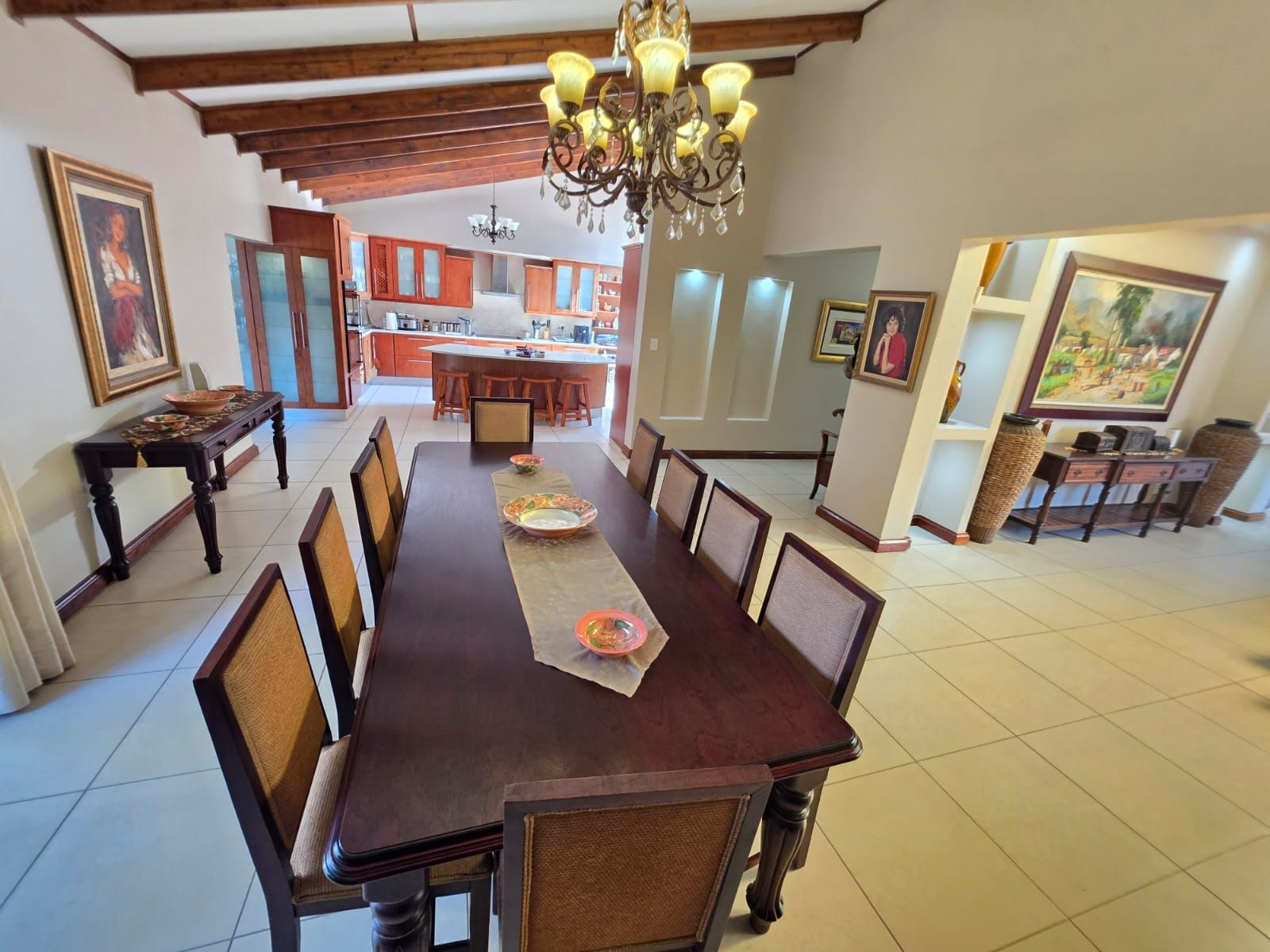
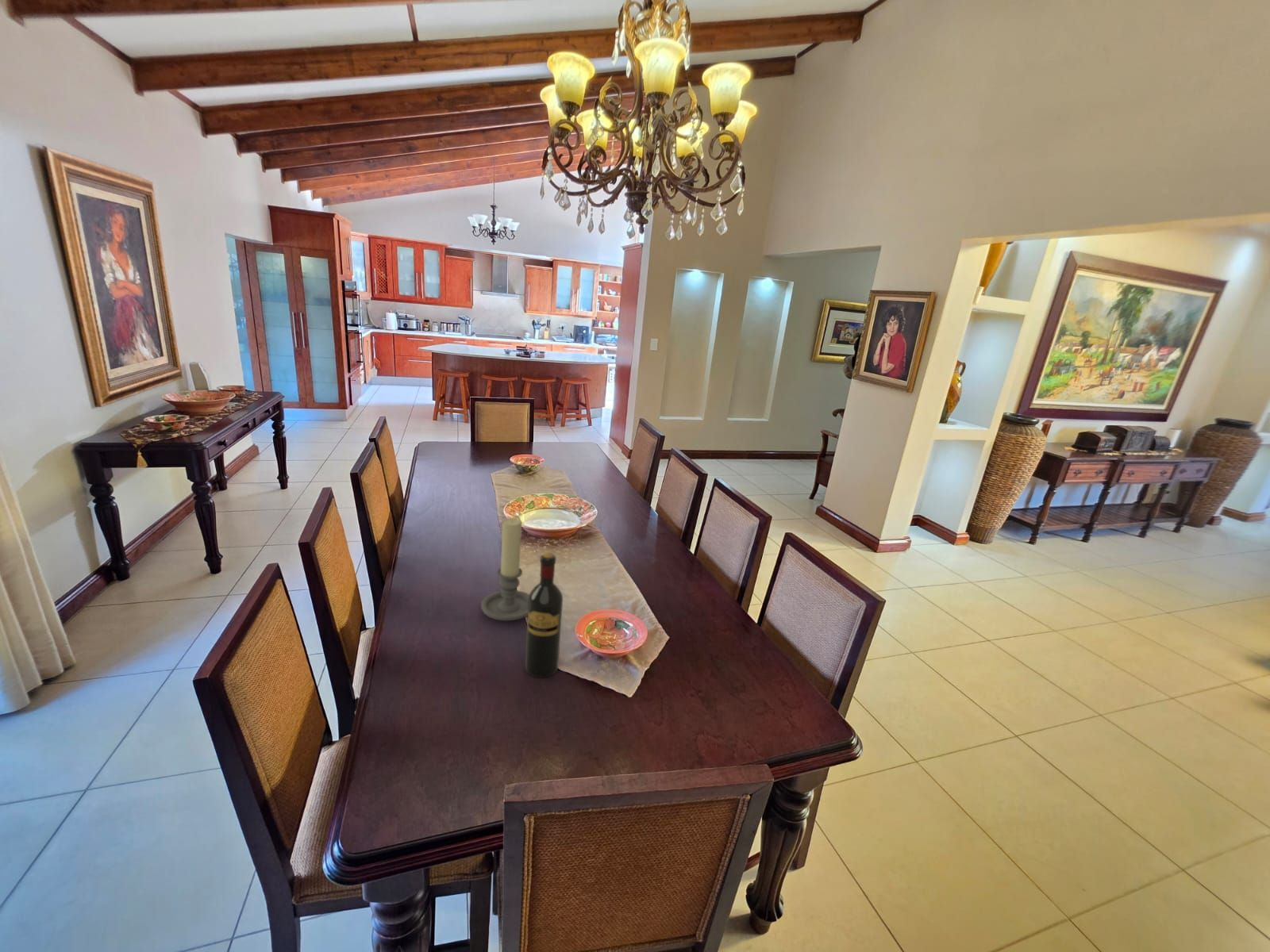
+ wine bottle (545, 612)
+ candle holder (515, 566)
